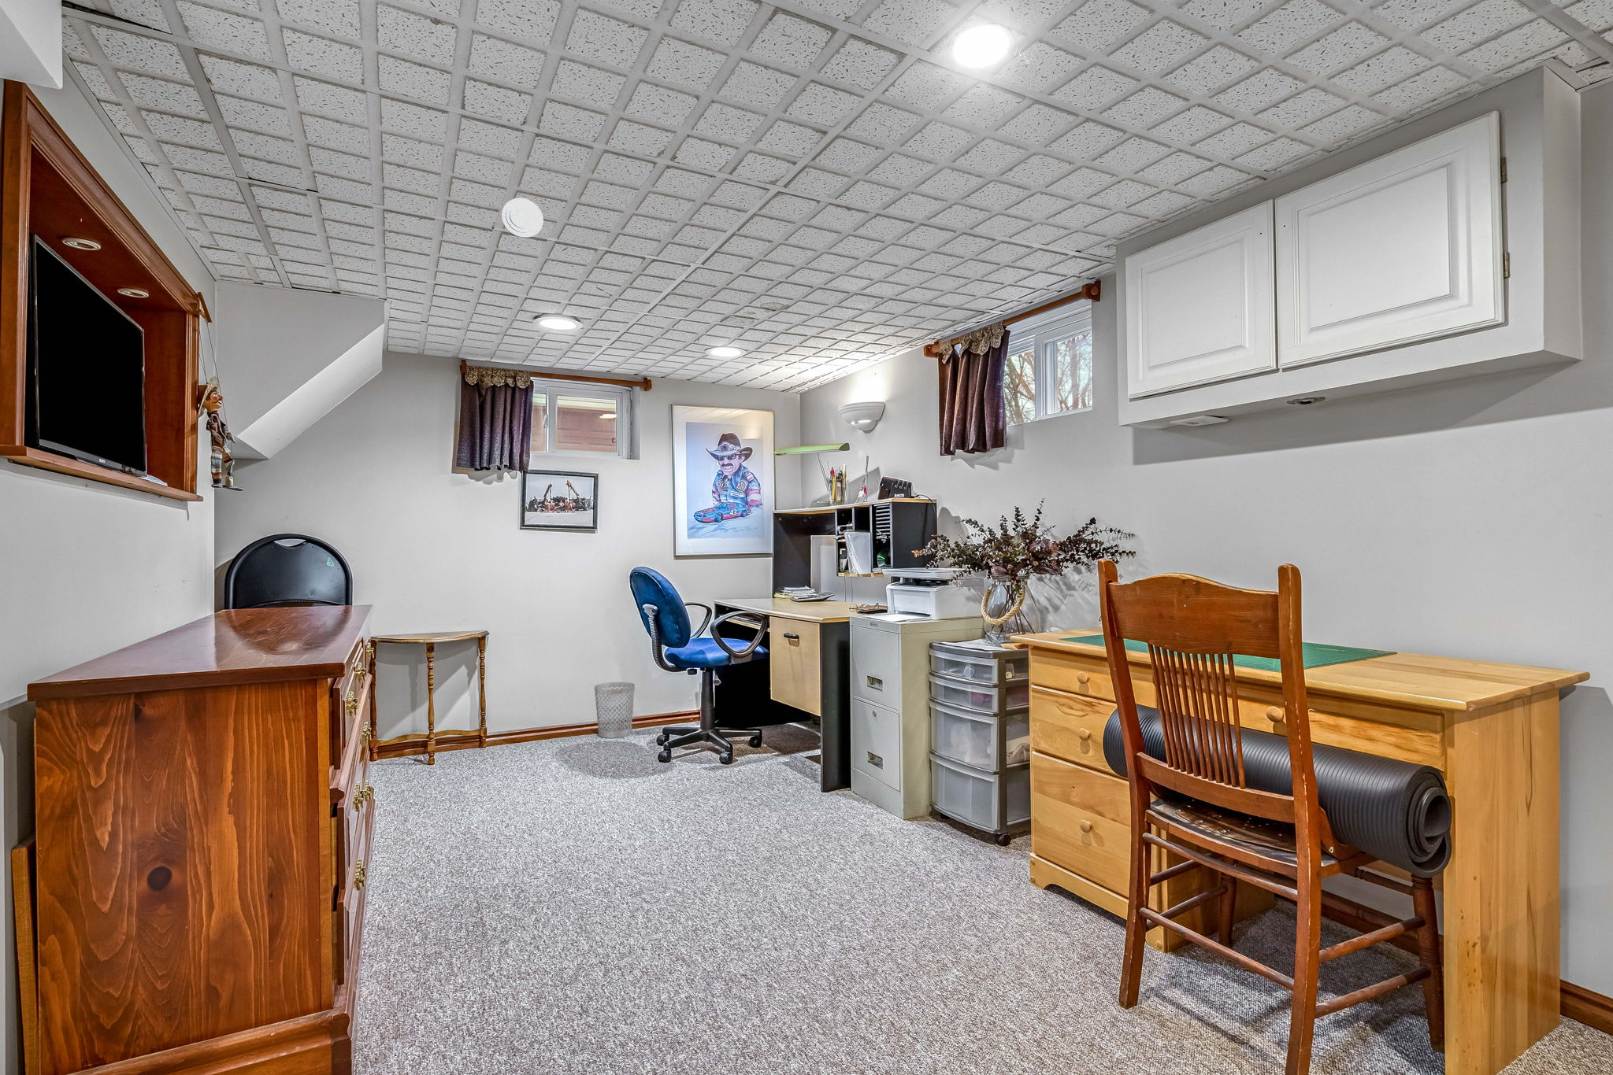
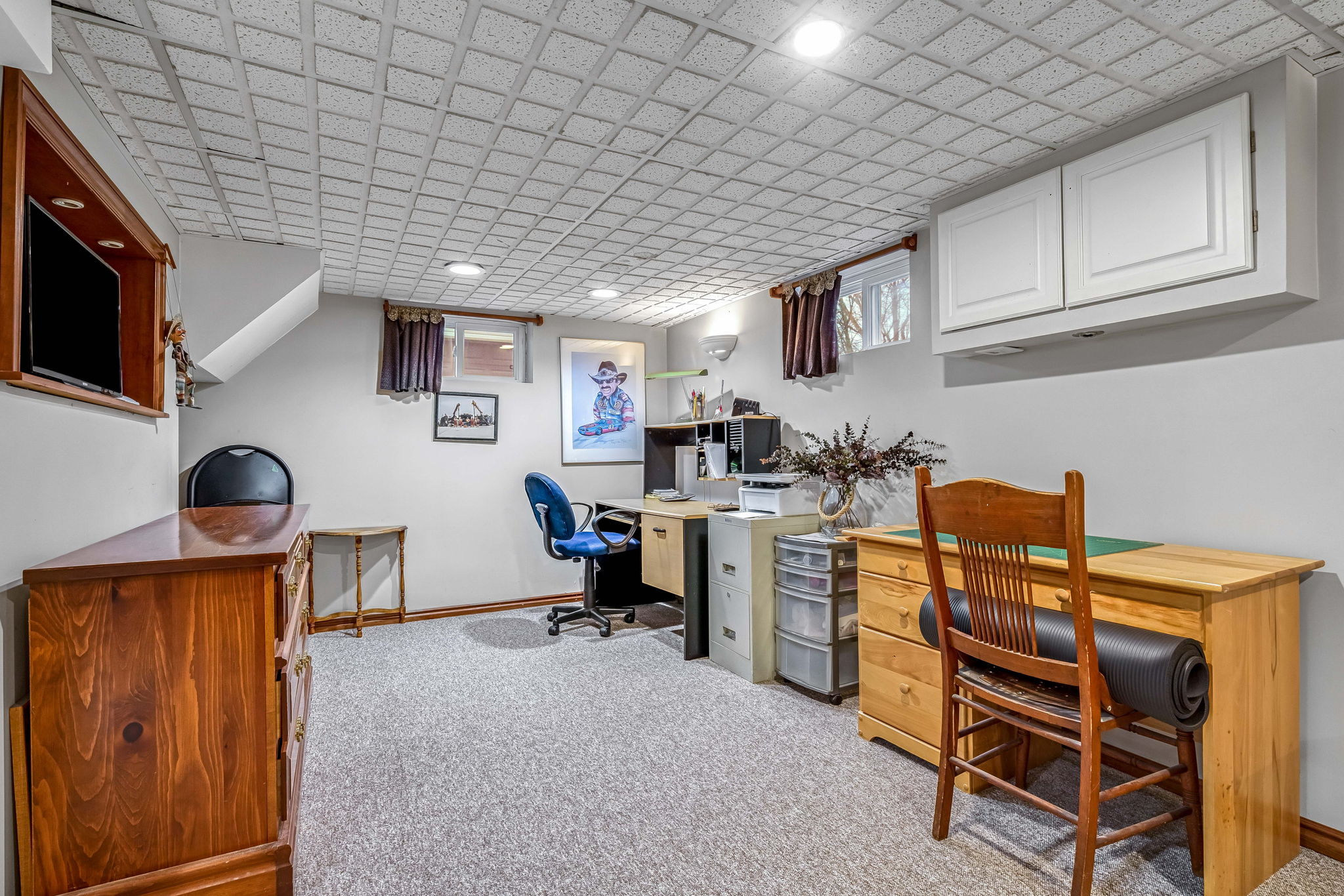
- smoke detector (522, 216)
- wastebasket (614, 710)
